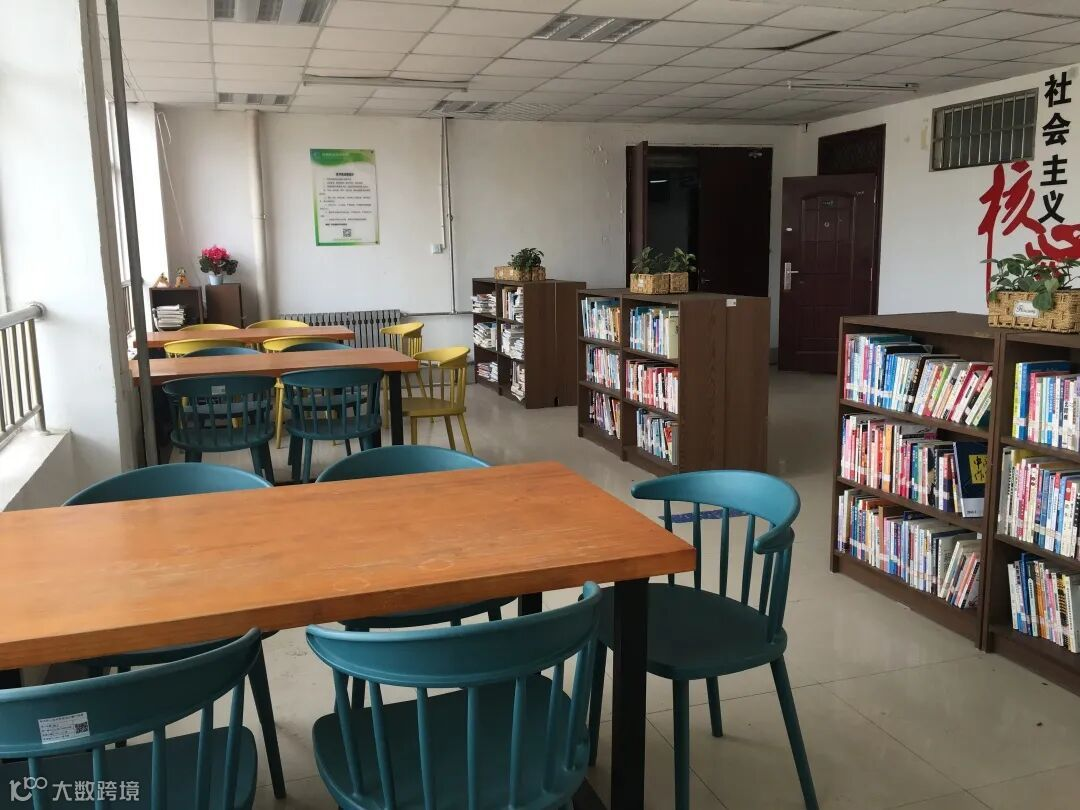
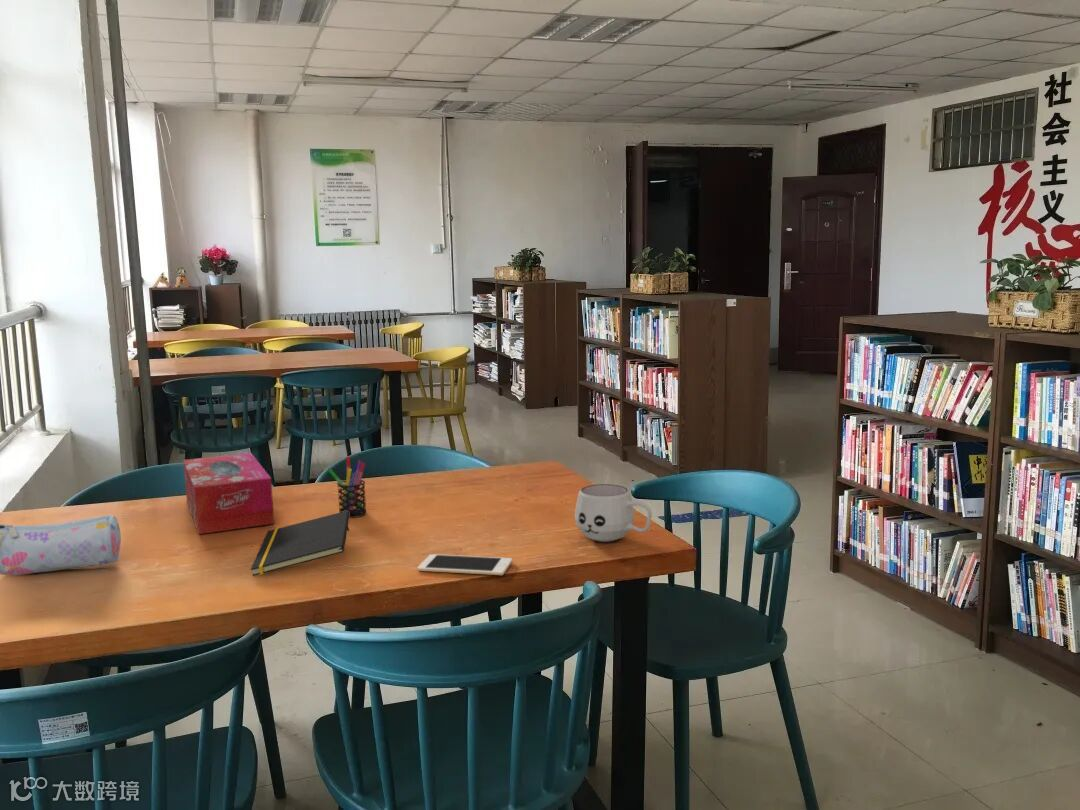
+ cell phone (465, 564)
+ mug (614, 515)
+ pen holder (347, 486)
+ tissue box (226, 490)
+ notepad (303, 541)
+ pencil case (58, 543)
